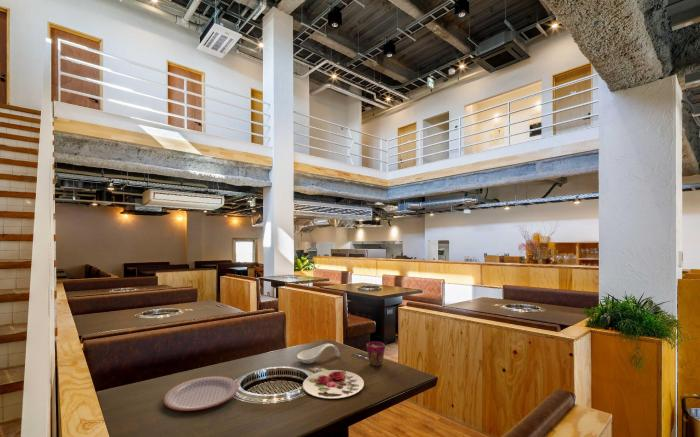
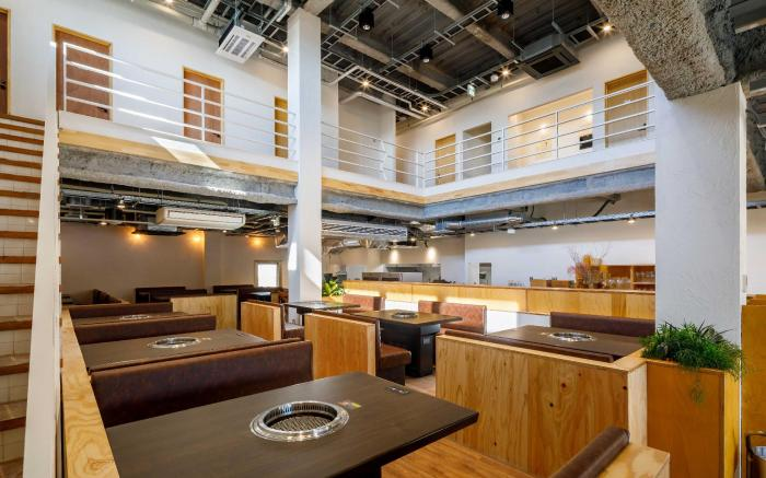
- plate (202, 394)
- spoon rest (318, 352)
- cup (375, 355)
- plate (333, 382)
